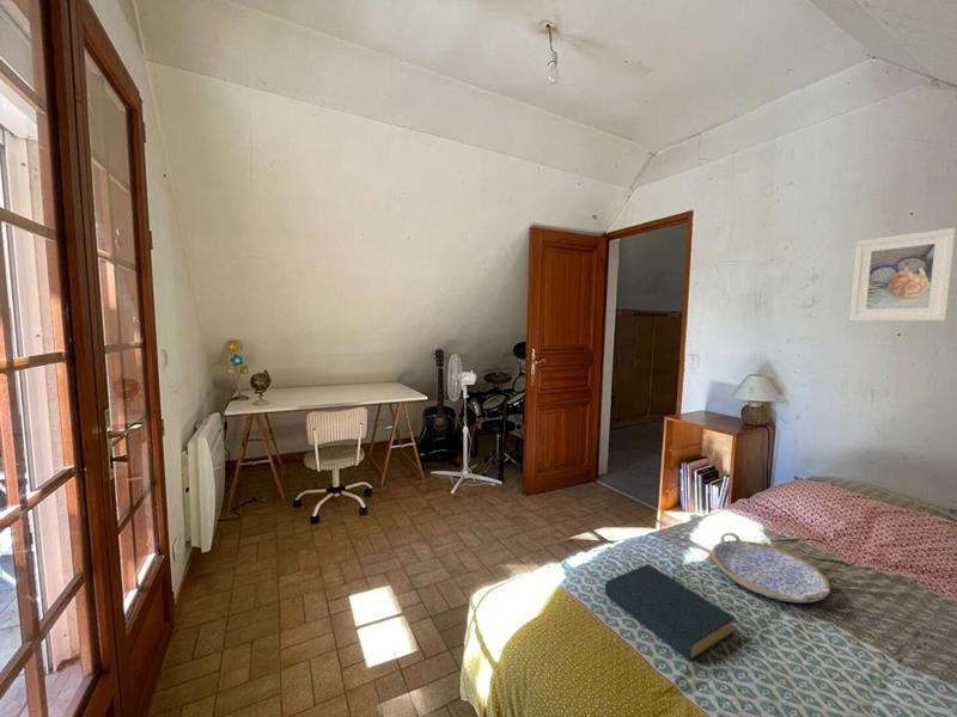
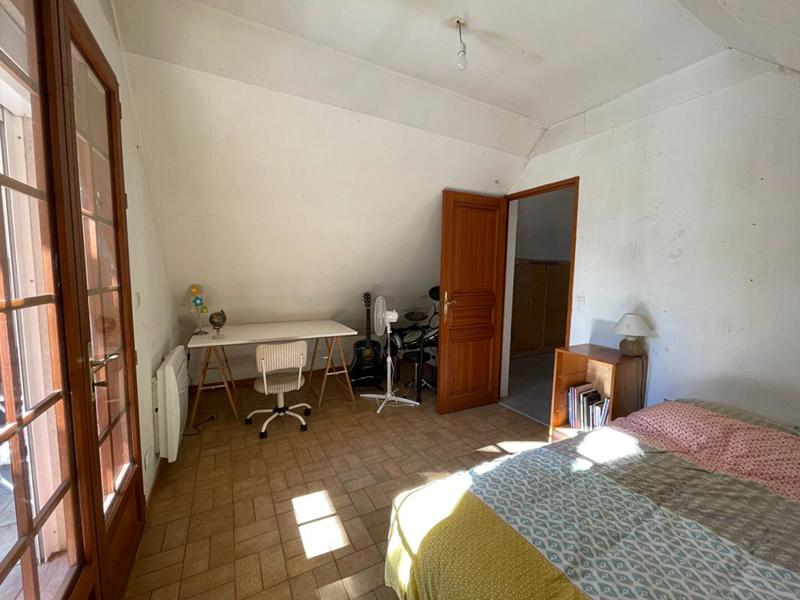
- hardback book (665, 605)
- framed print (898, 277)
- serving tray (766, 568)
